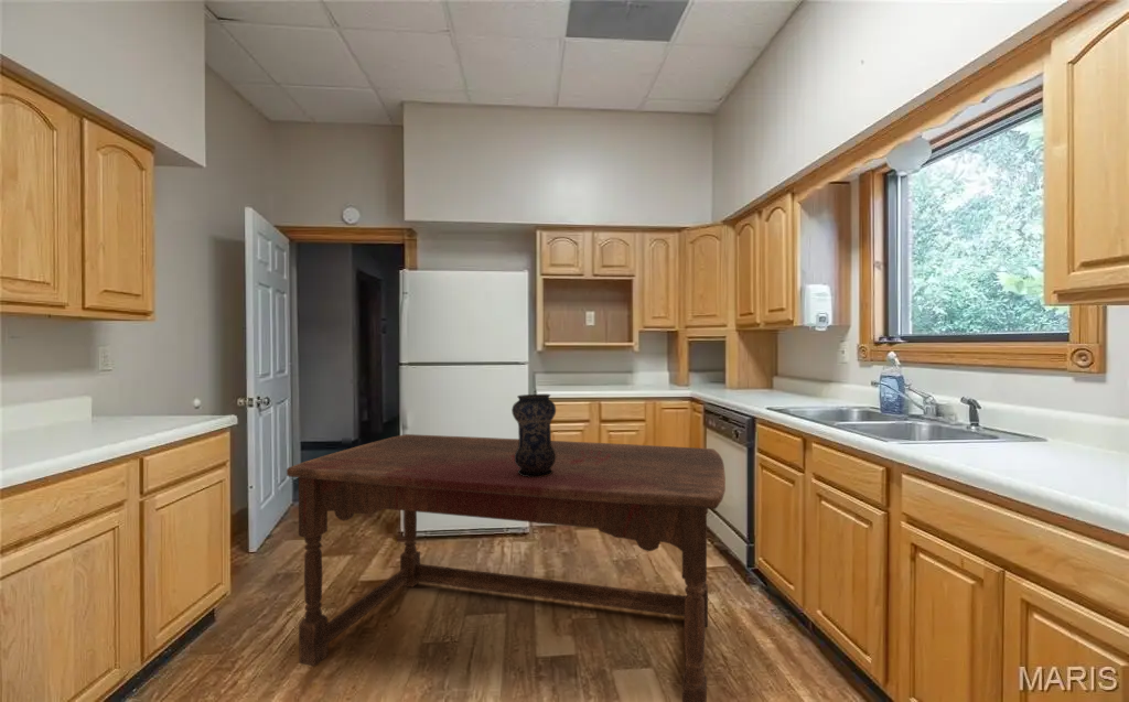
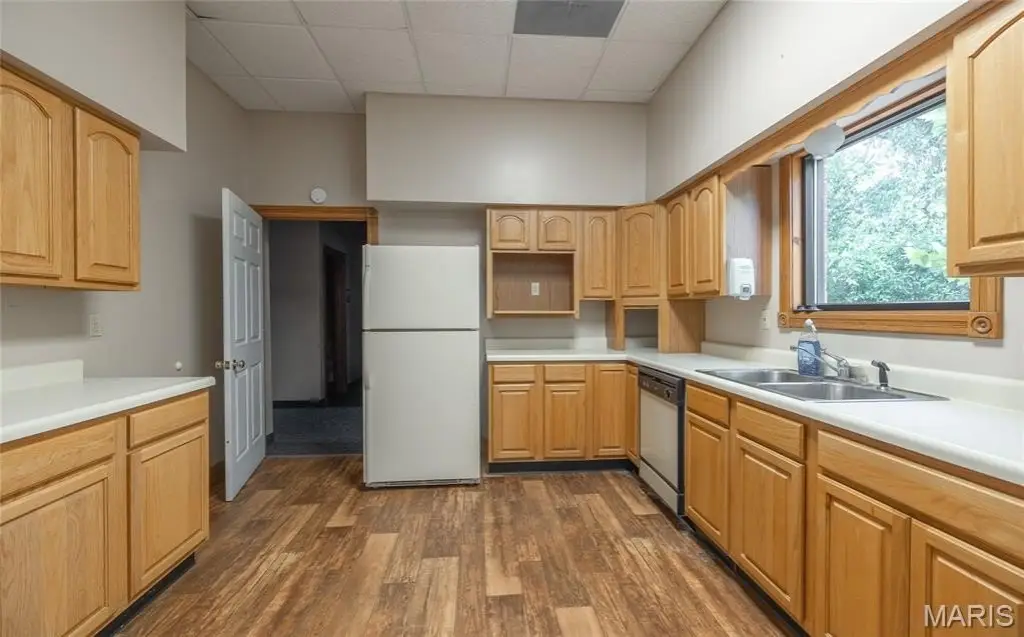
- dining table (518, 520)
- vase (534, 433)
